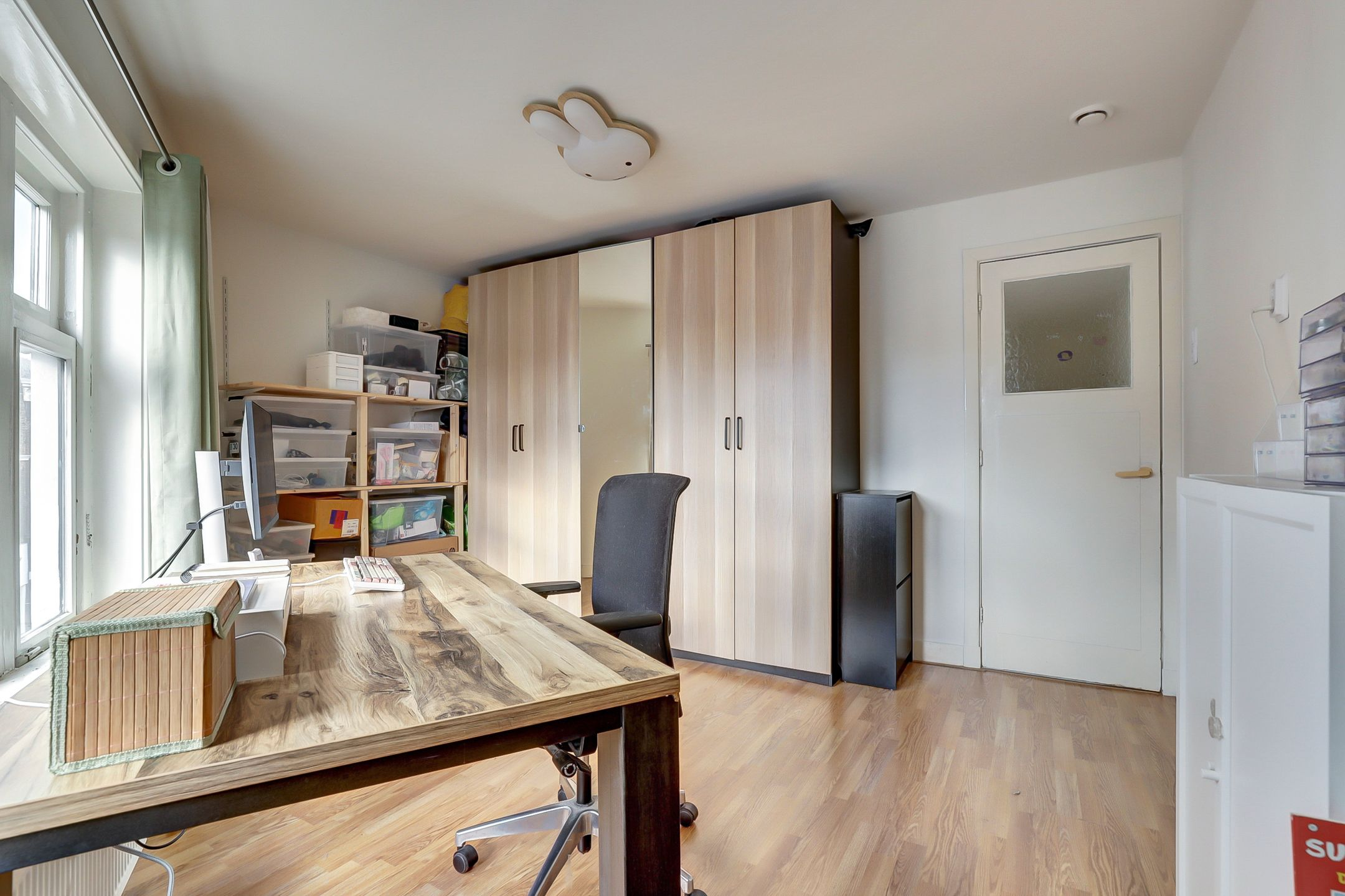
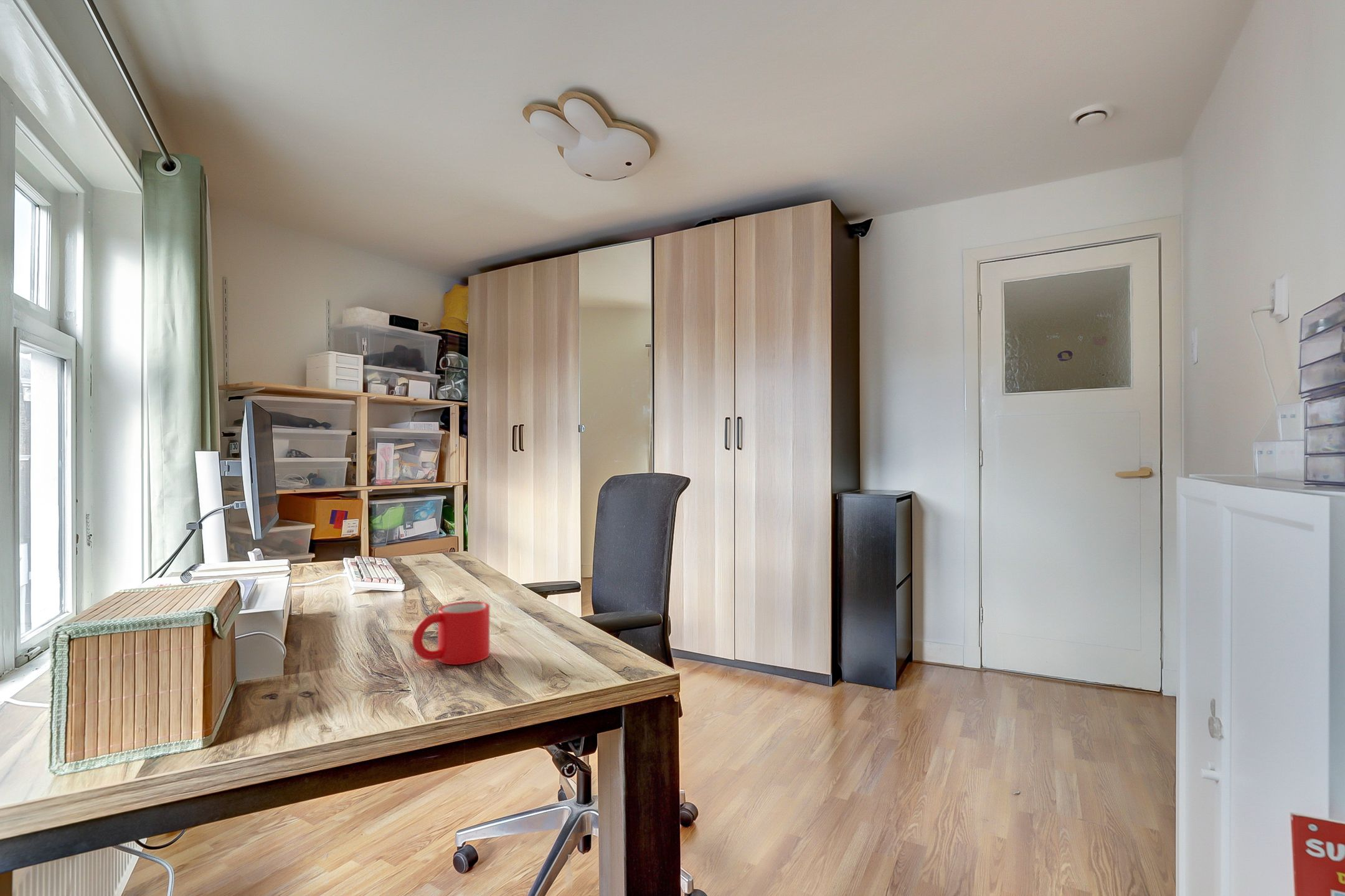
+ mug (451, 634)
